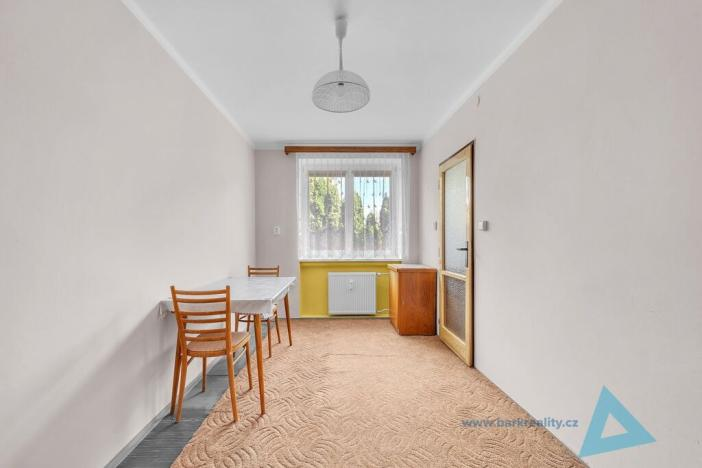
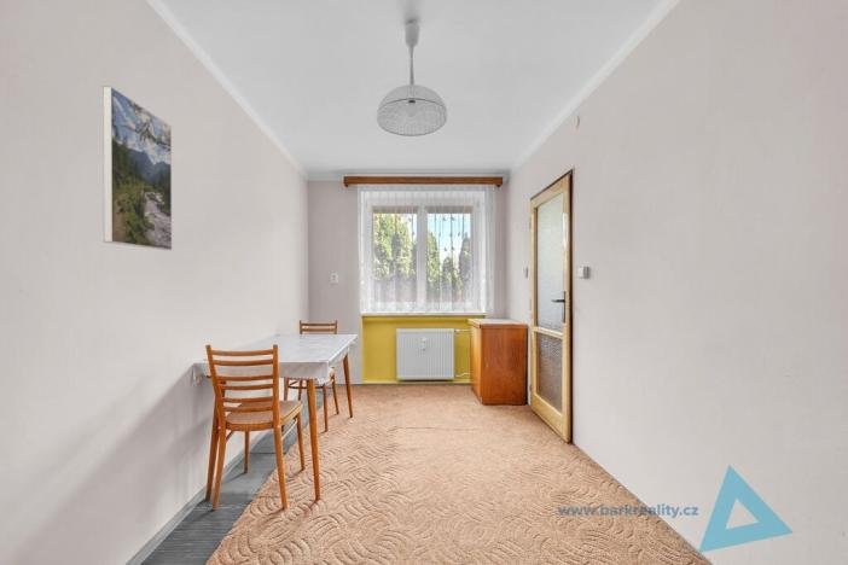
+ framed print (140, 177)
